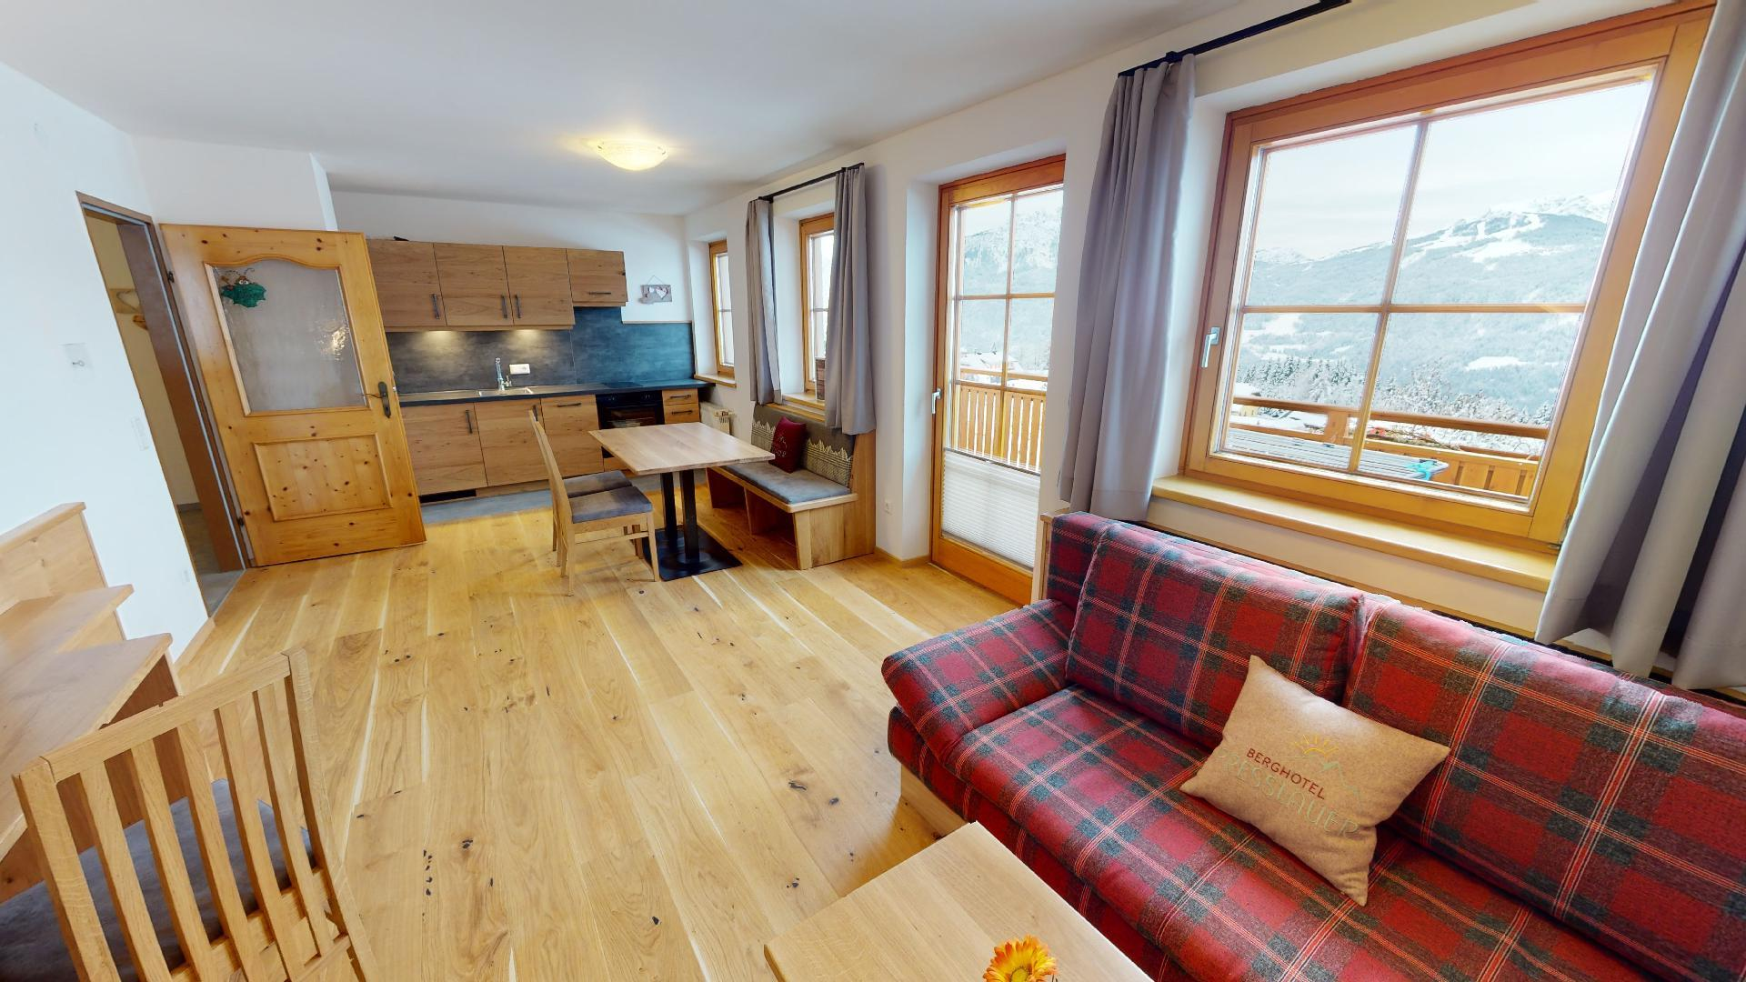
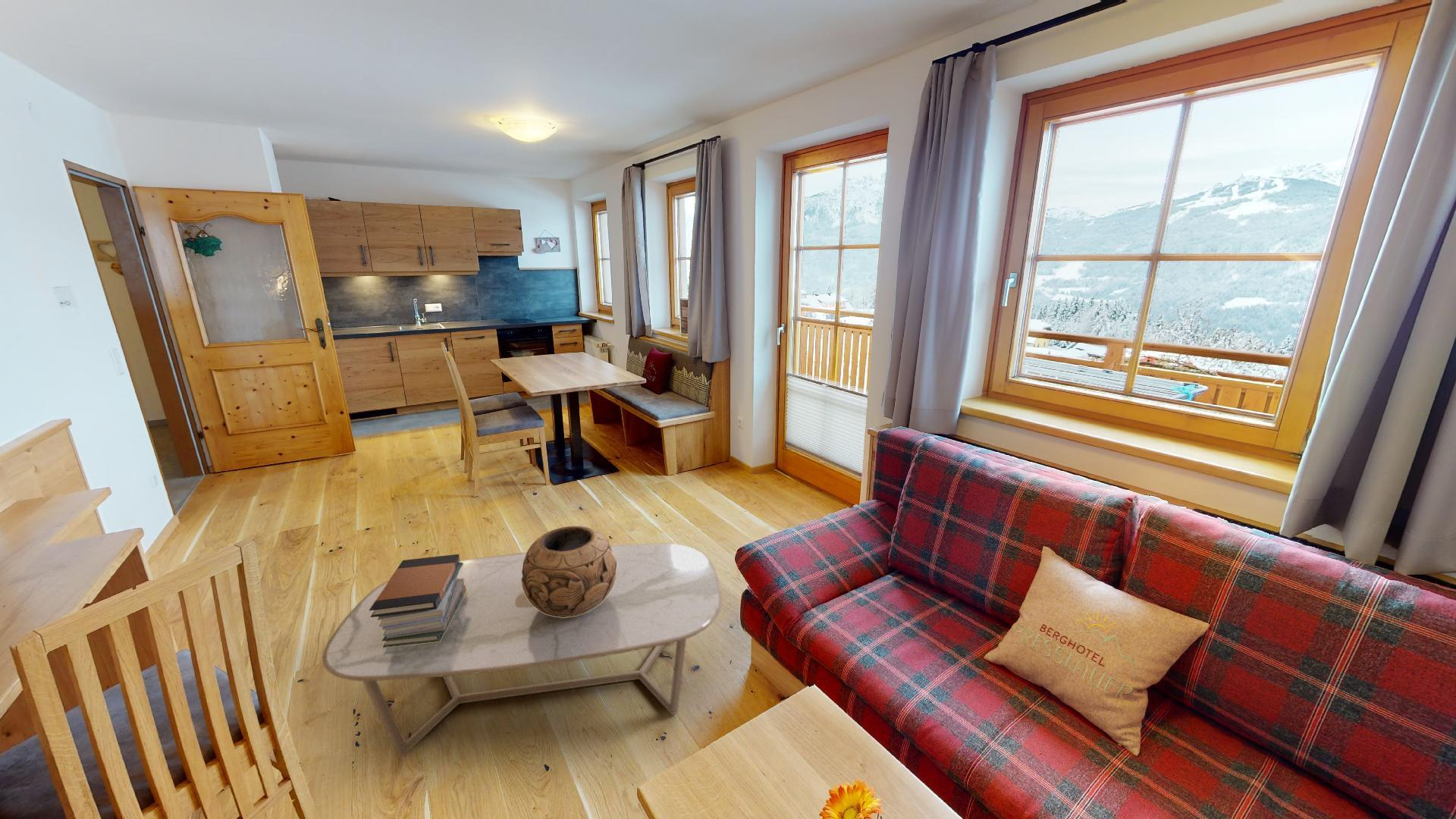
+ decorative bowl (570, 570)
+ coffee table (548, 644)
+ book stack (422, 598)
